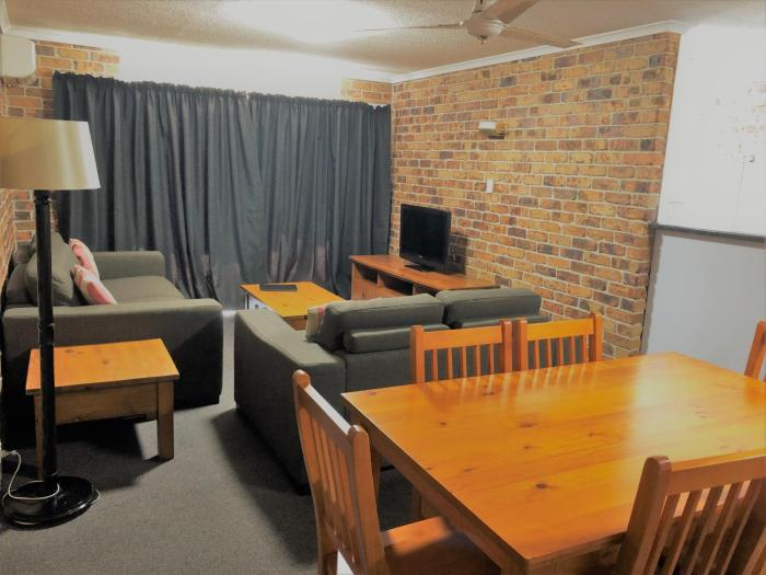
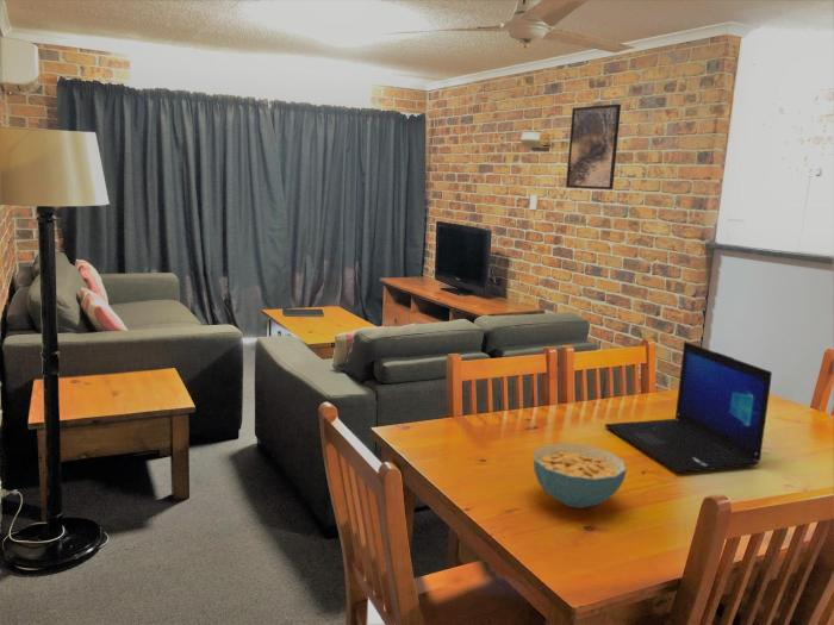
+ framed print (592, 148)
+ laptop (683, 401)
+ cereal bowl (577, 481)
